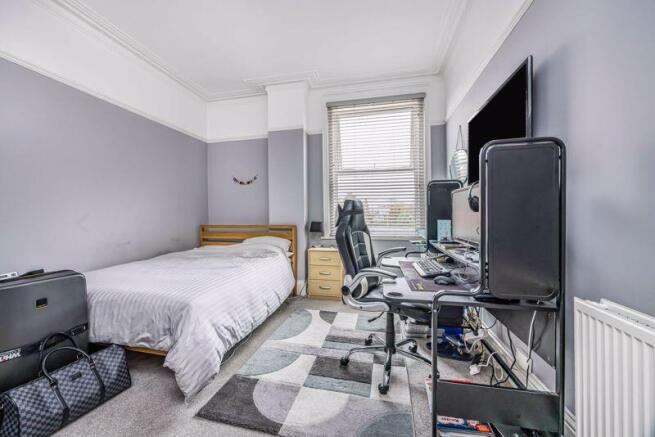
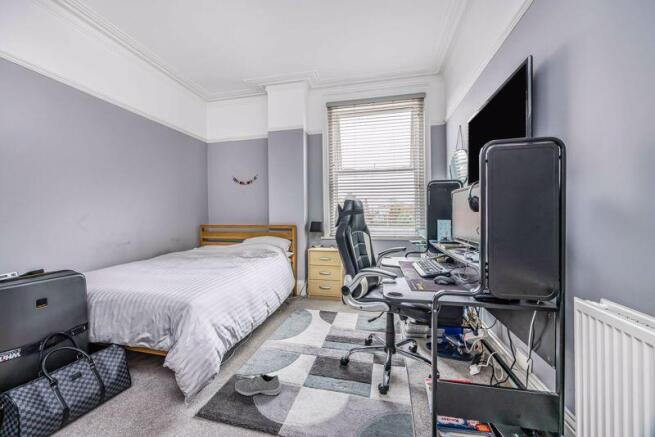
+ sneaker (258, 381)
